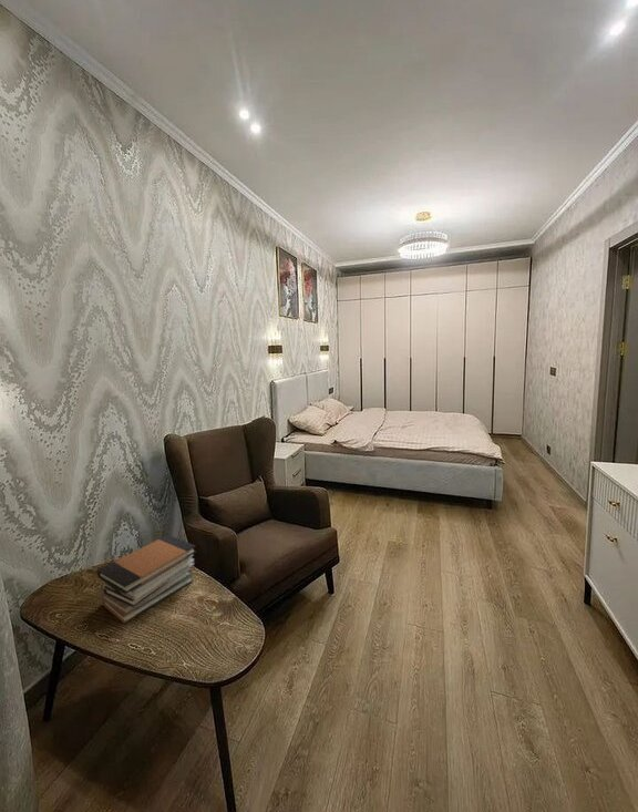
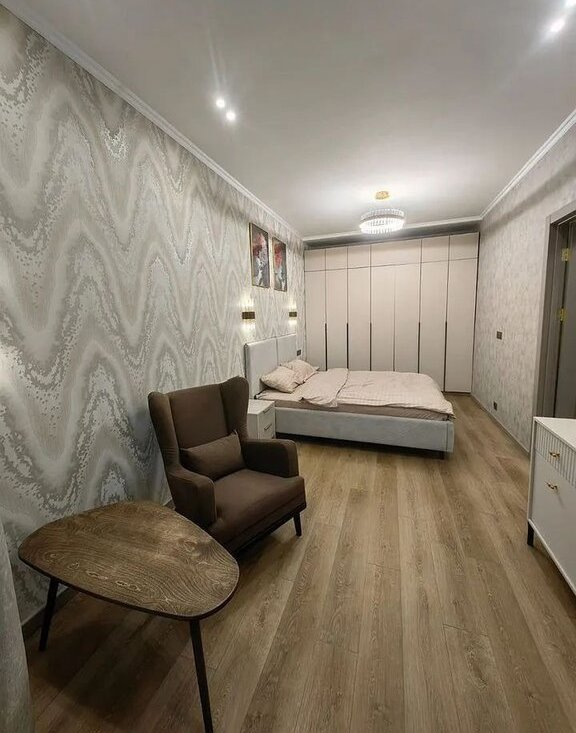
- book stack (150, 574)
